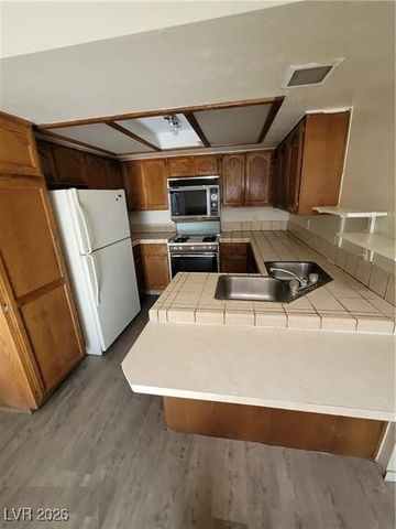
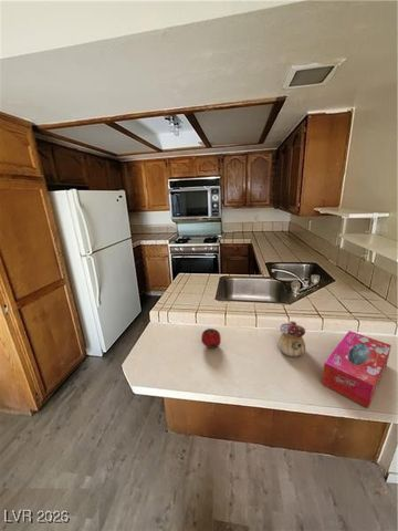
+ tissue box (357, 364)
+ fruit (211, 337)
+ teapot (291, 334)
